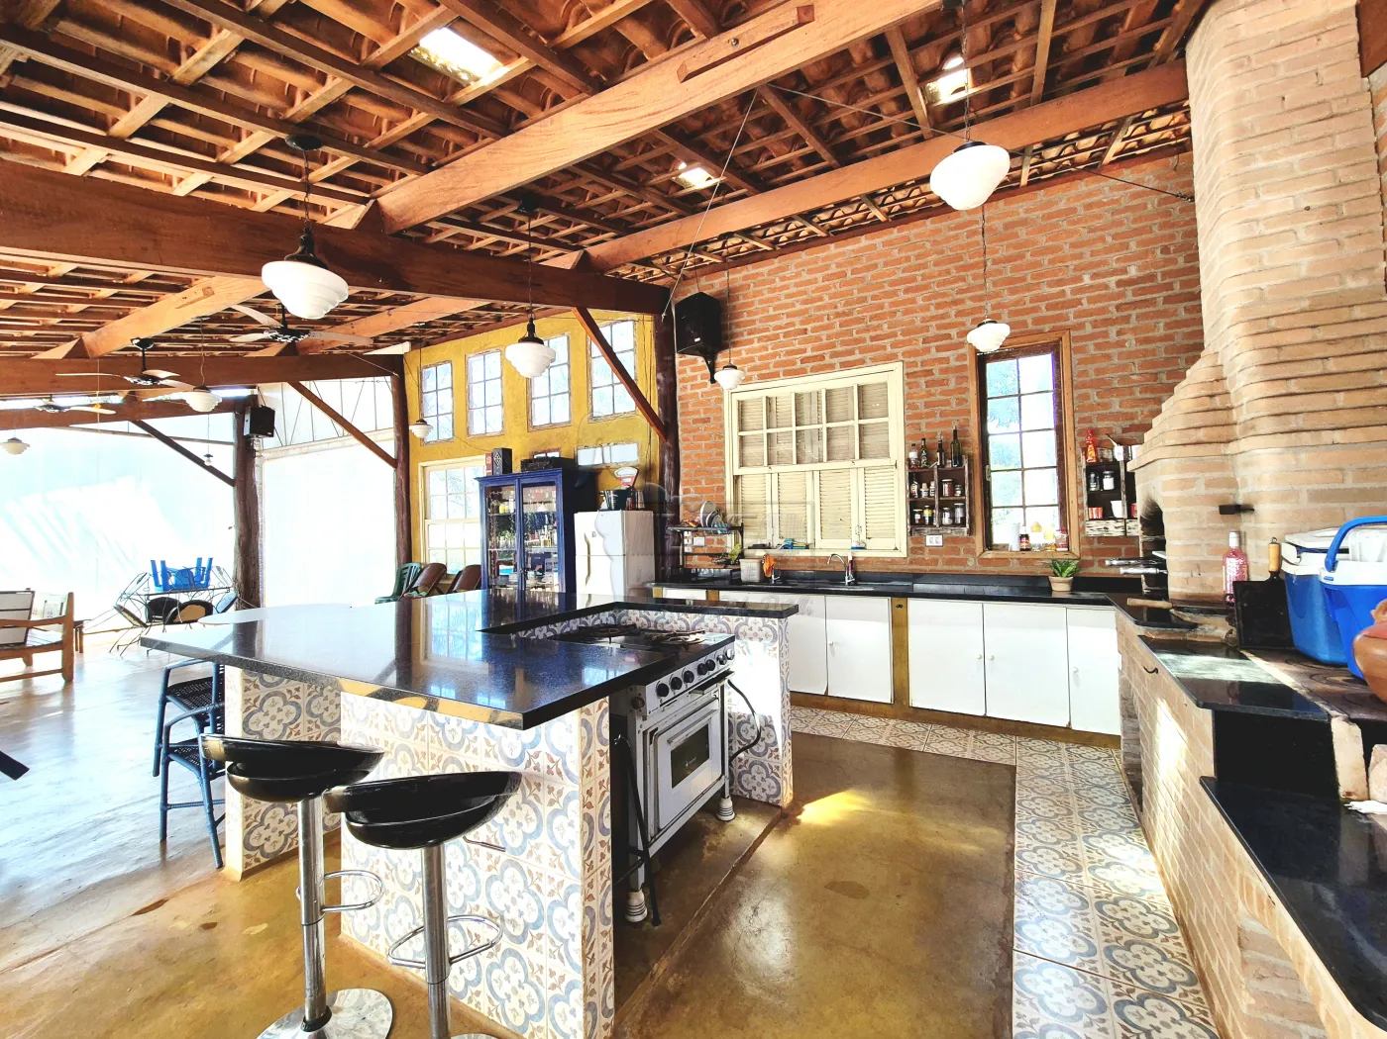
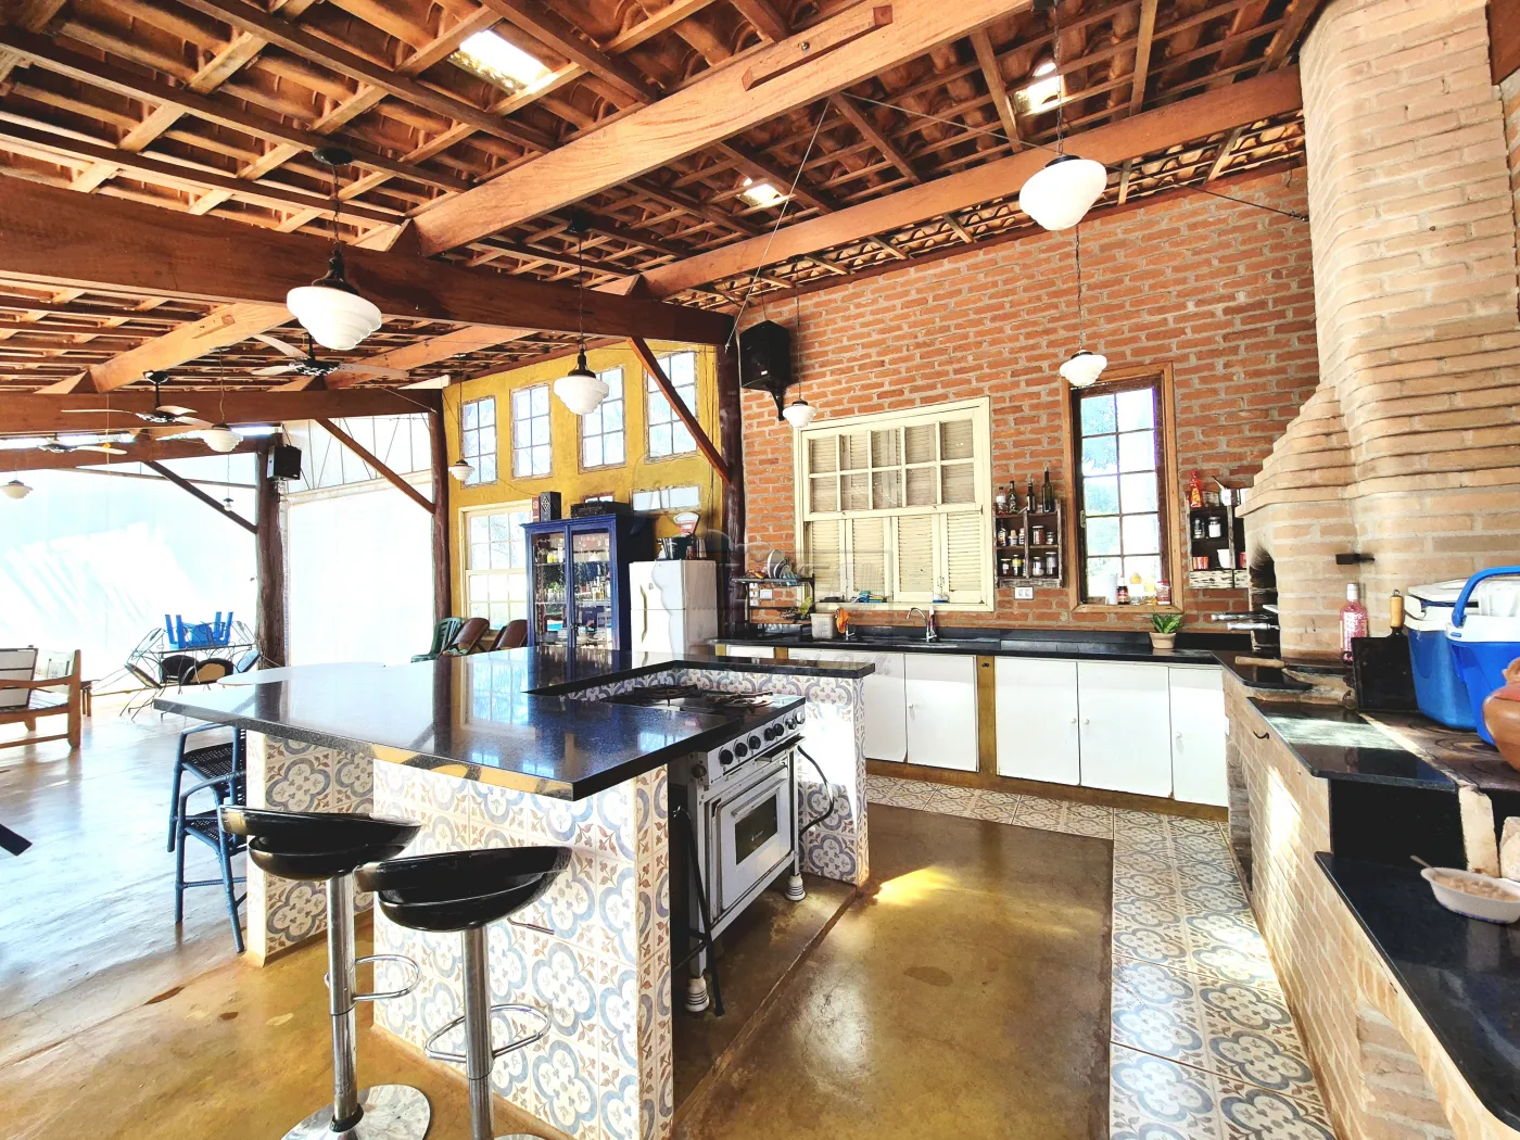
+ legume (1471, 892)
